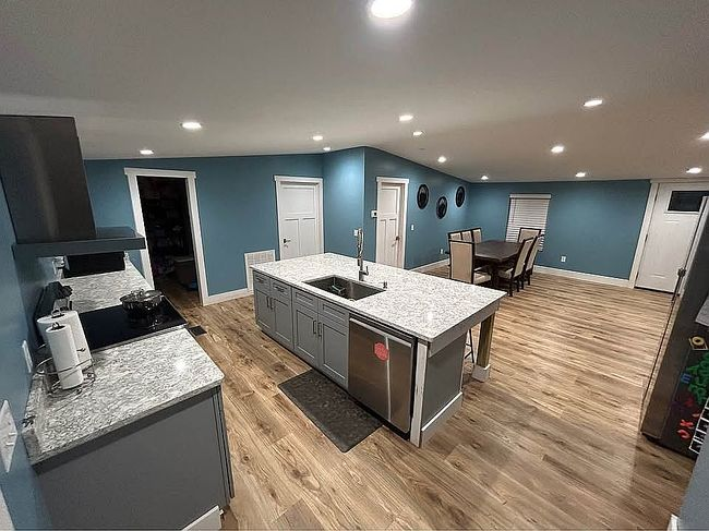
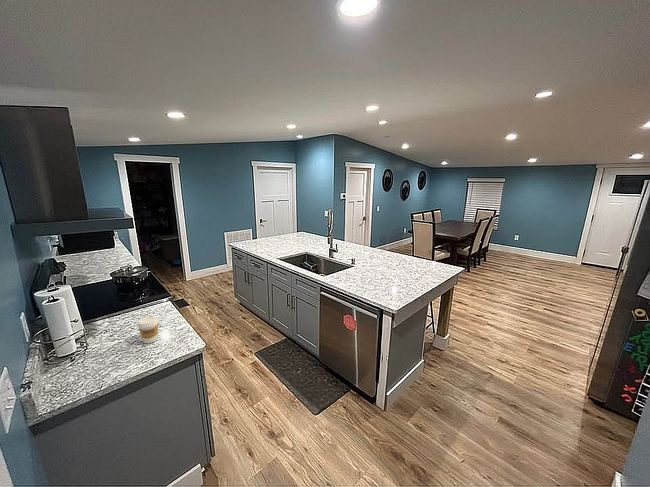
+ coffee cup (149, 329)
